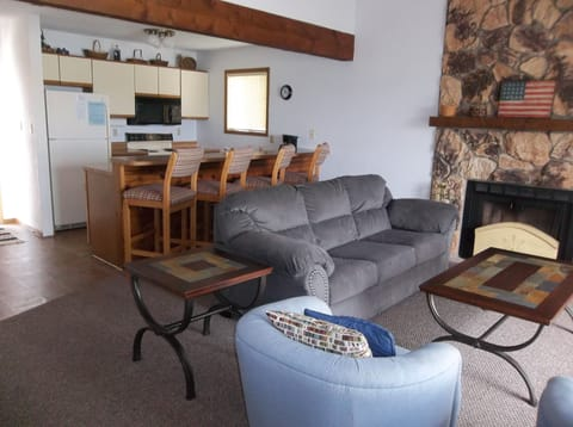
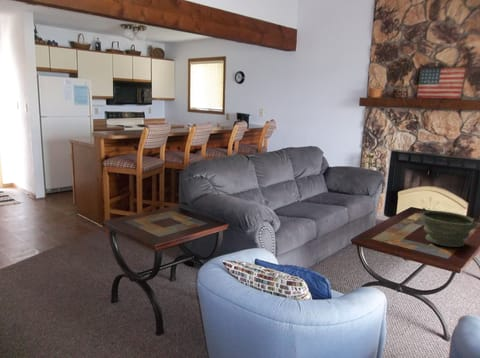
+ bowl (446, 227)
